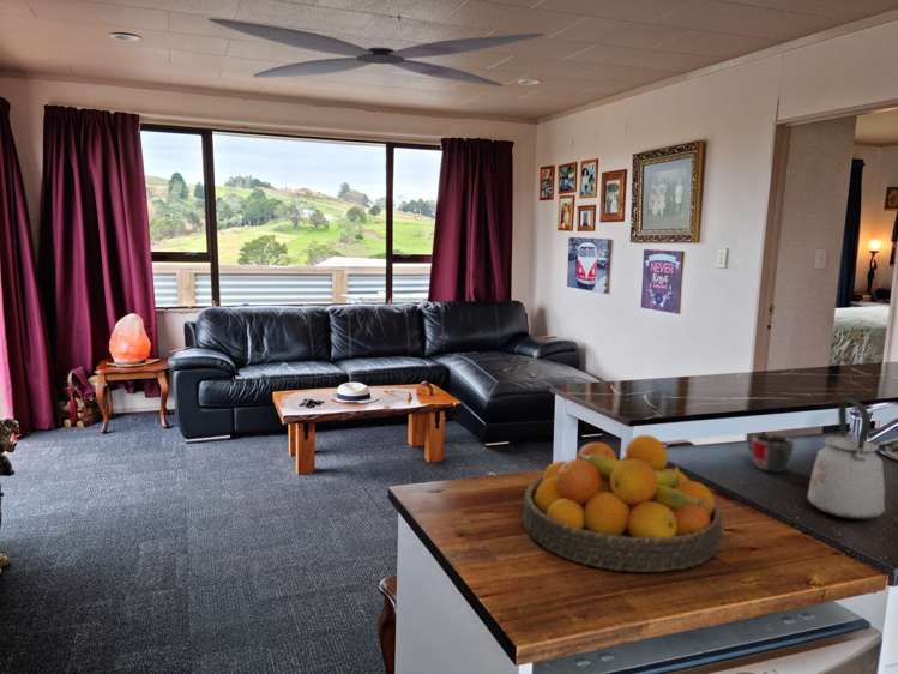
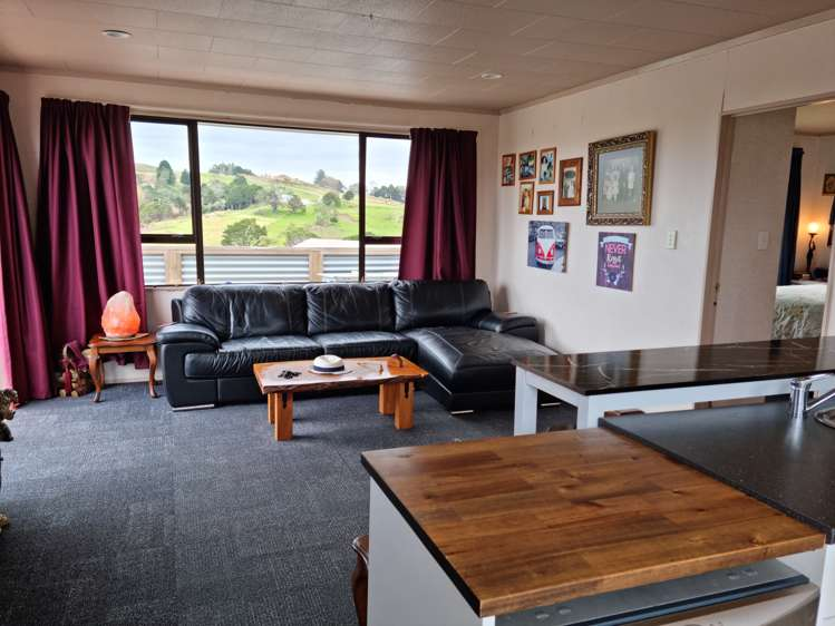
- ceiling fan (380, 54)
- fruit bowl (620, 487)
- mug (766, 451)
- kettle (844, 452)
